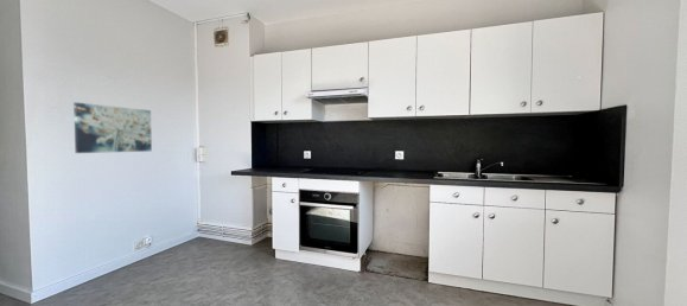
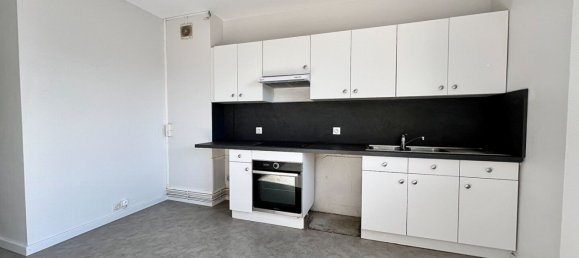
- wall art (116, 129)
